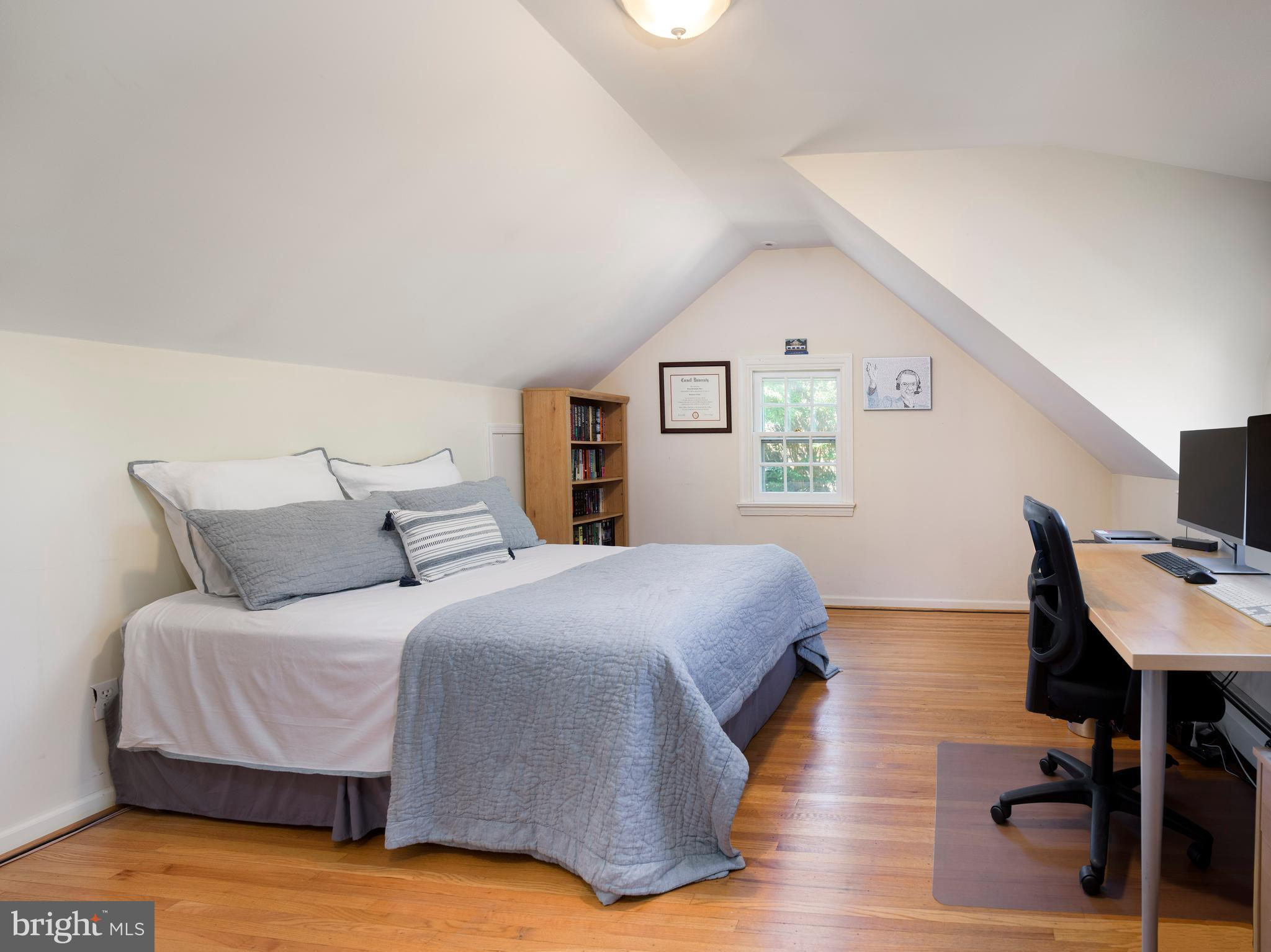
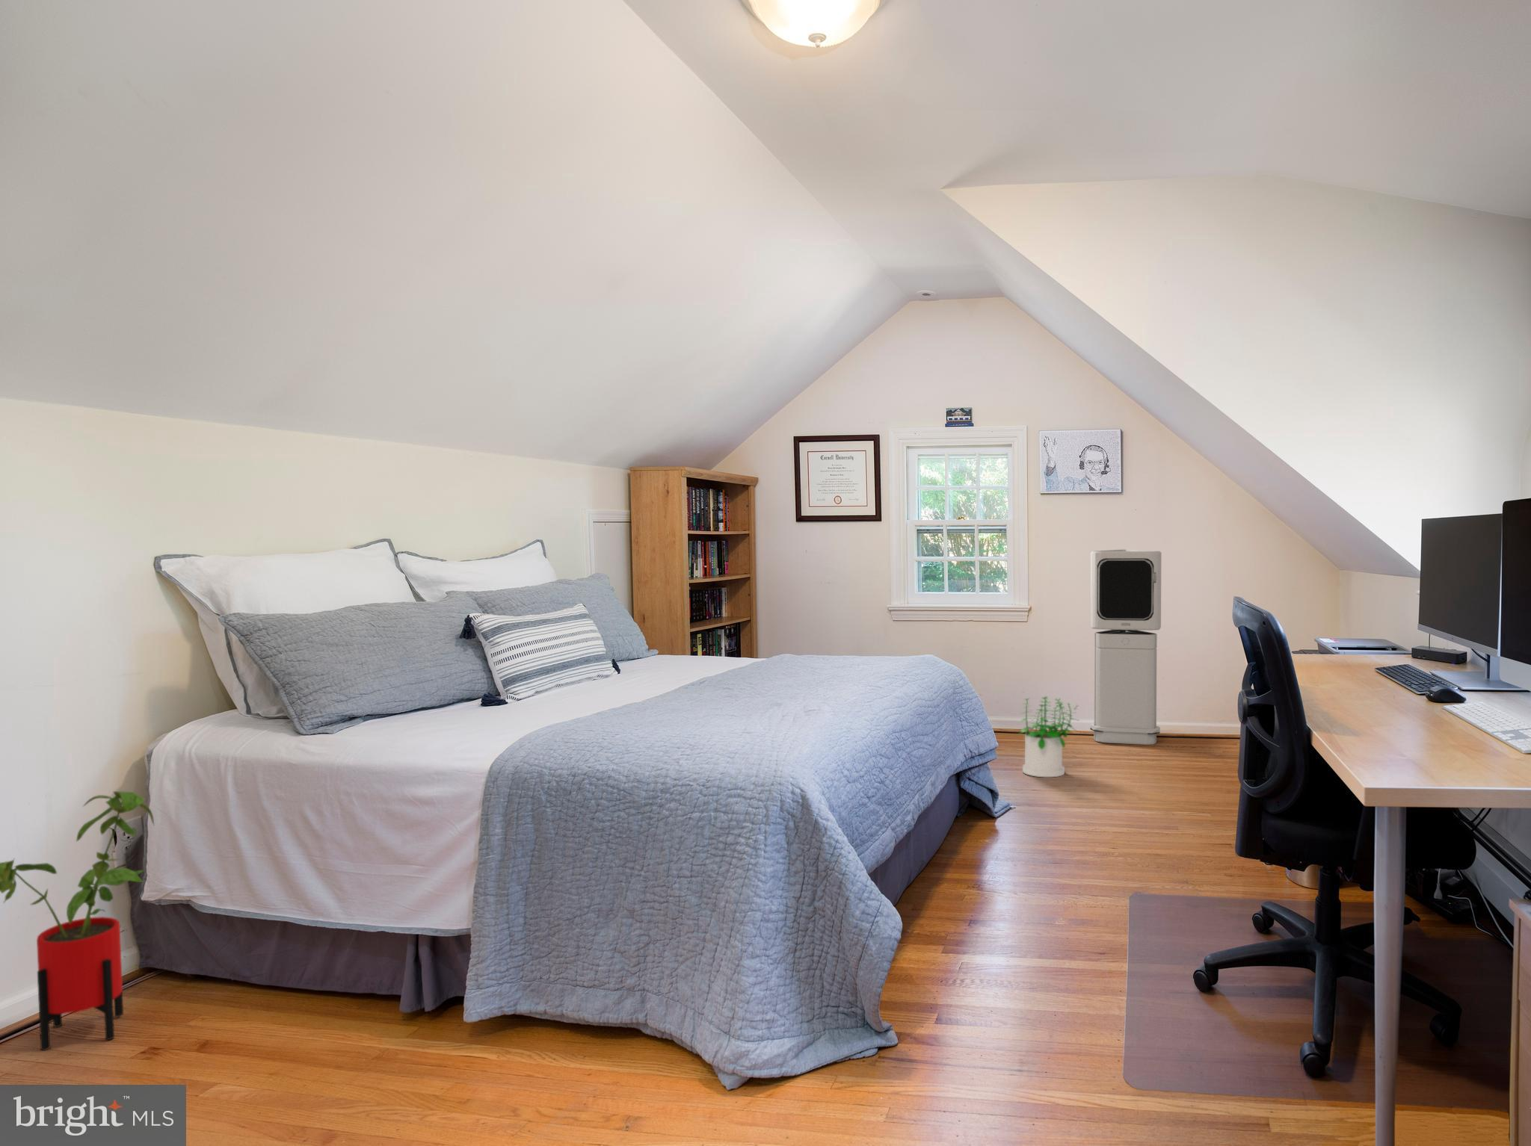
+ air purifier (1124, 644)
+ potted plant (1048, 734)
+ house plant (89, 914)
